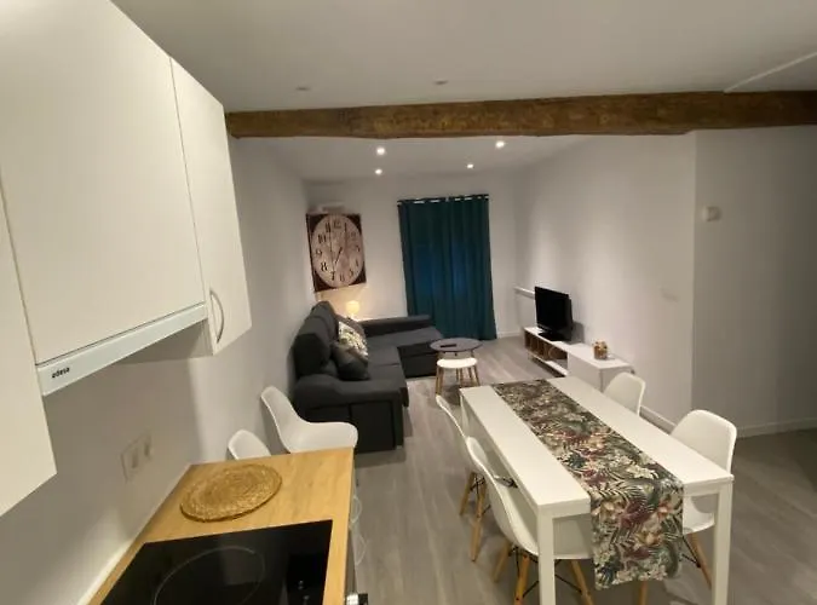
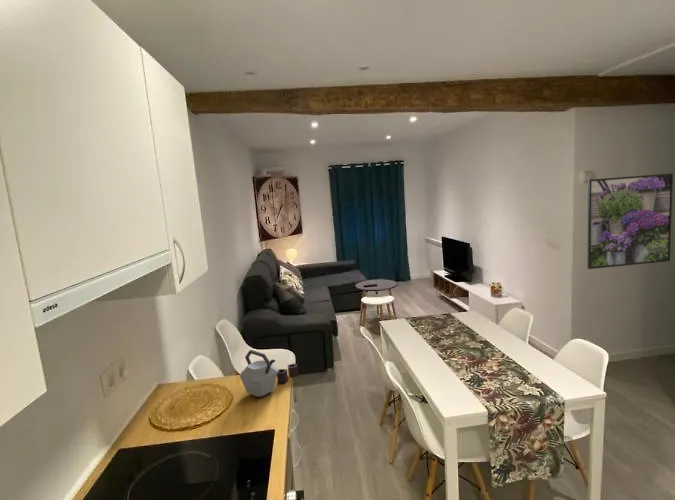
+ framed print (629, 221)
+ kettle (272, 366)
